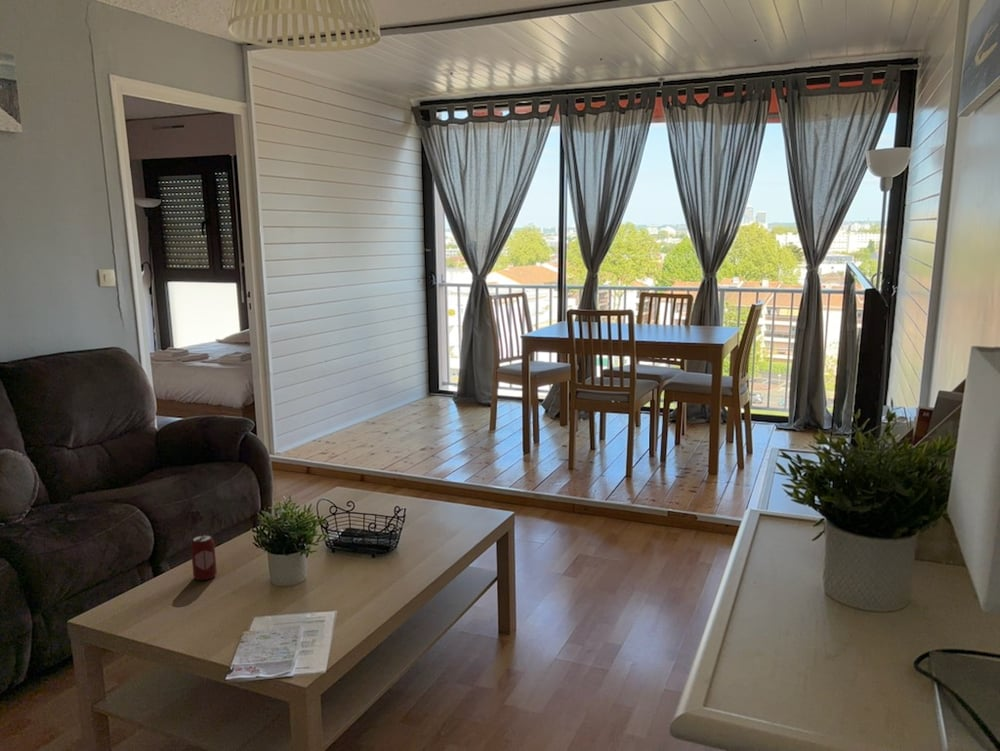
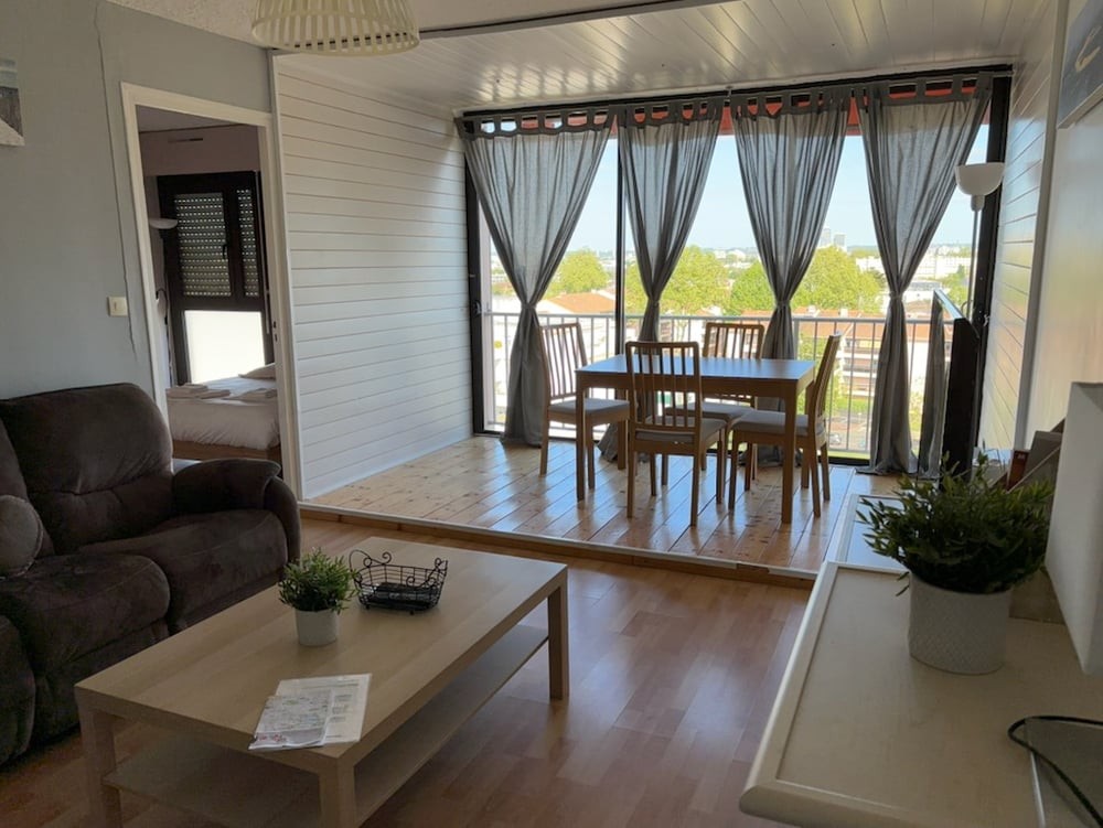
- beverage can (203, 556)
